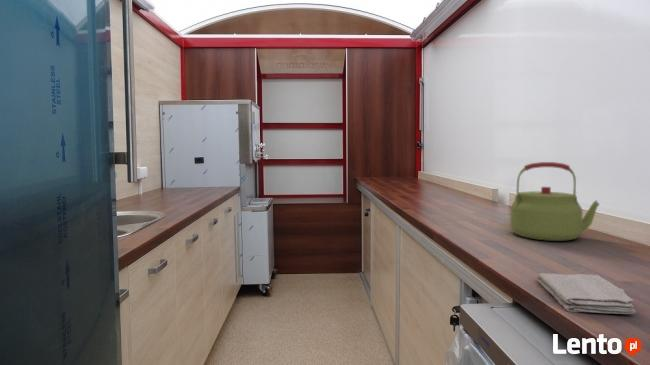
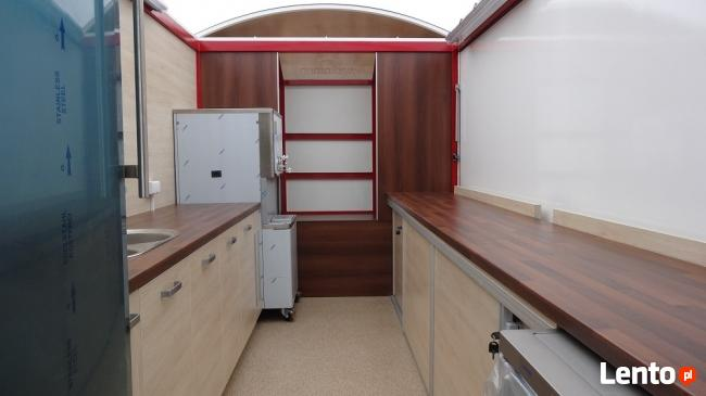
- kettle (555, 199)
- washcloth (581, 290)
